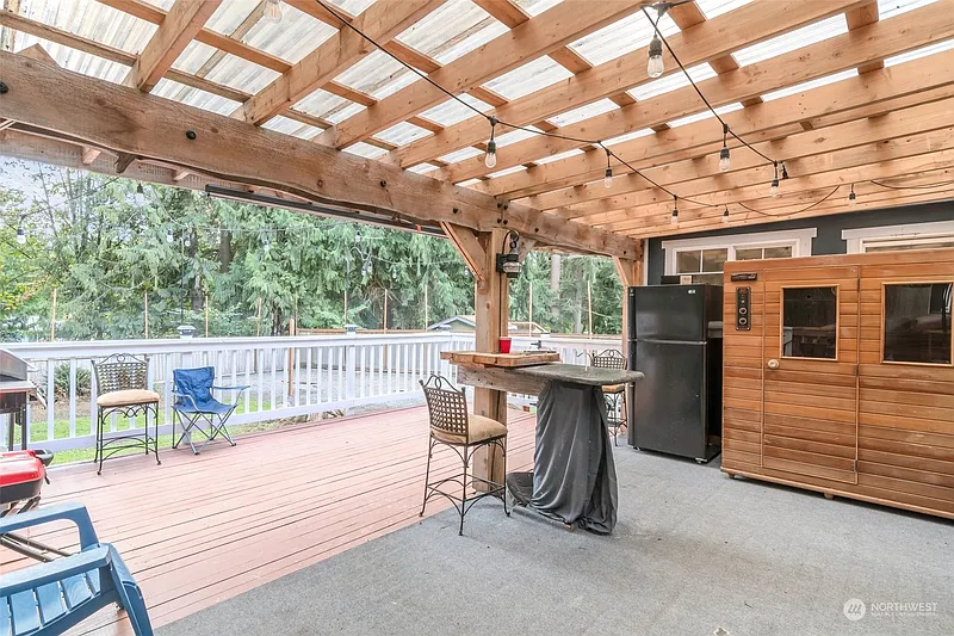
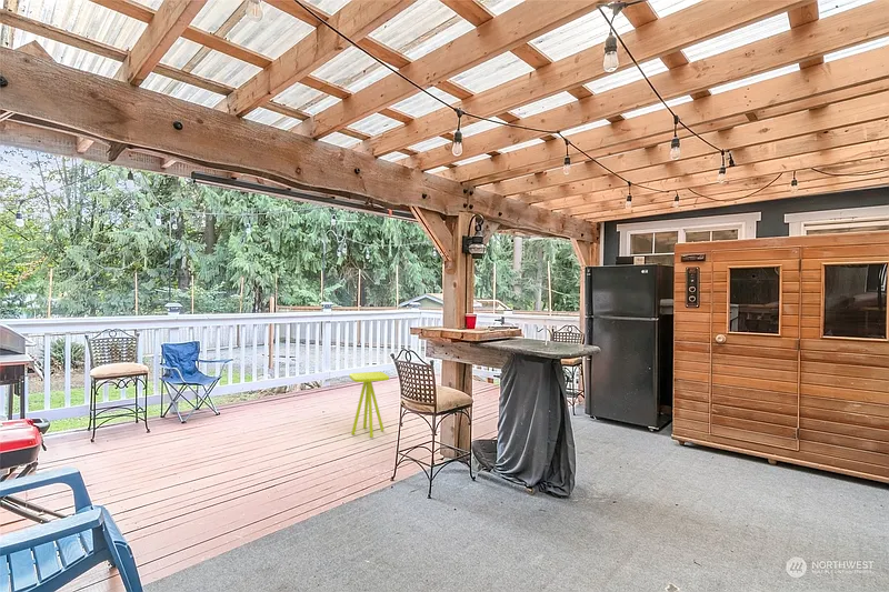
+ side table (369, 403)
